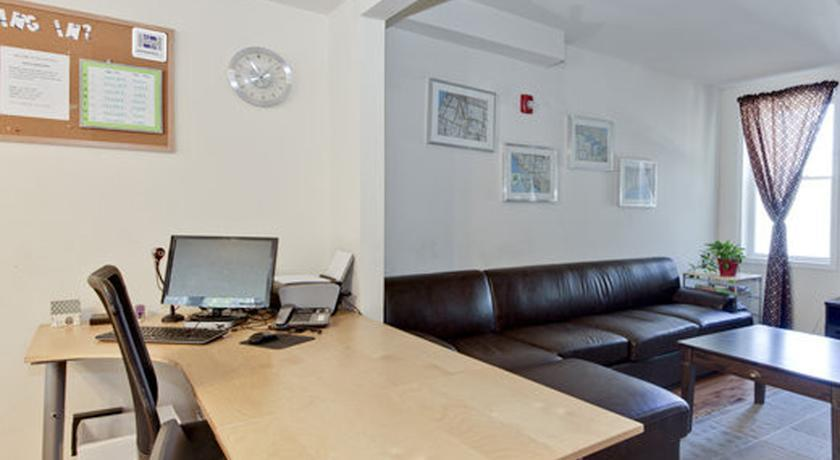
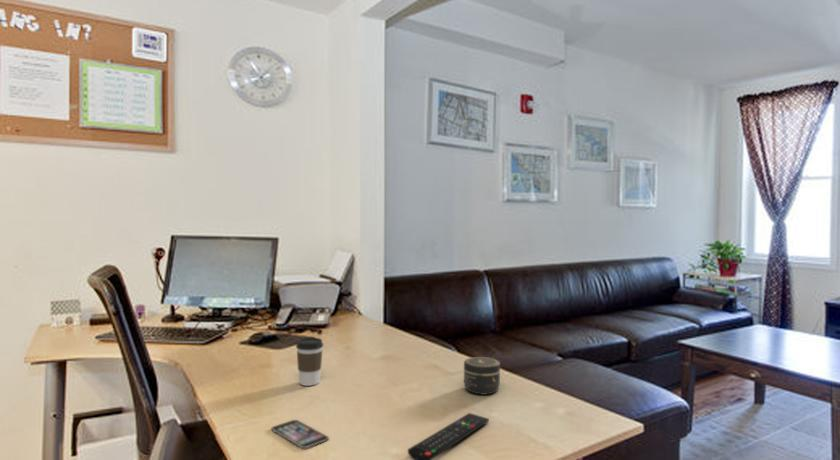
+ smartphone (299, 433)
+ remote control (450, 436)
+ coffee cup (309, 361)
+ jar (481, 375)
